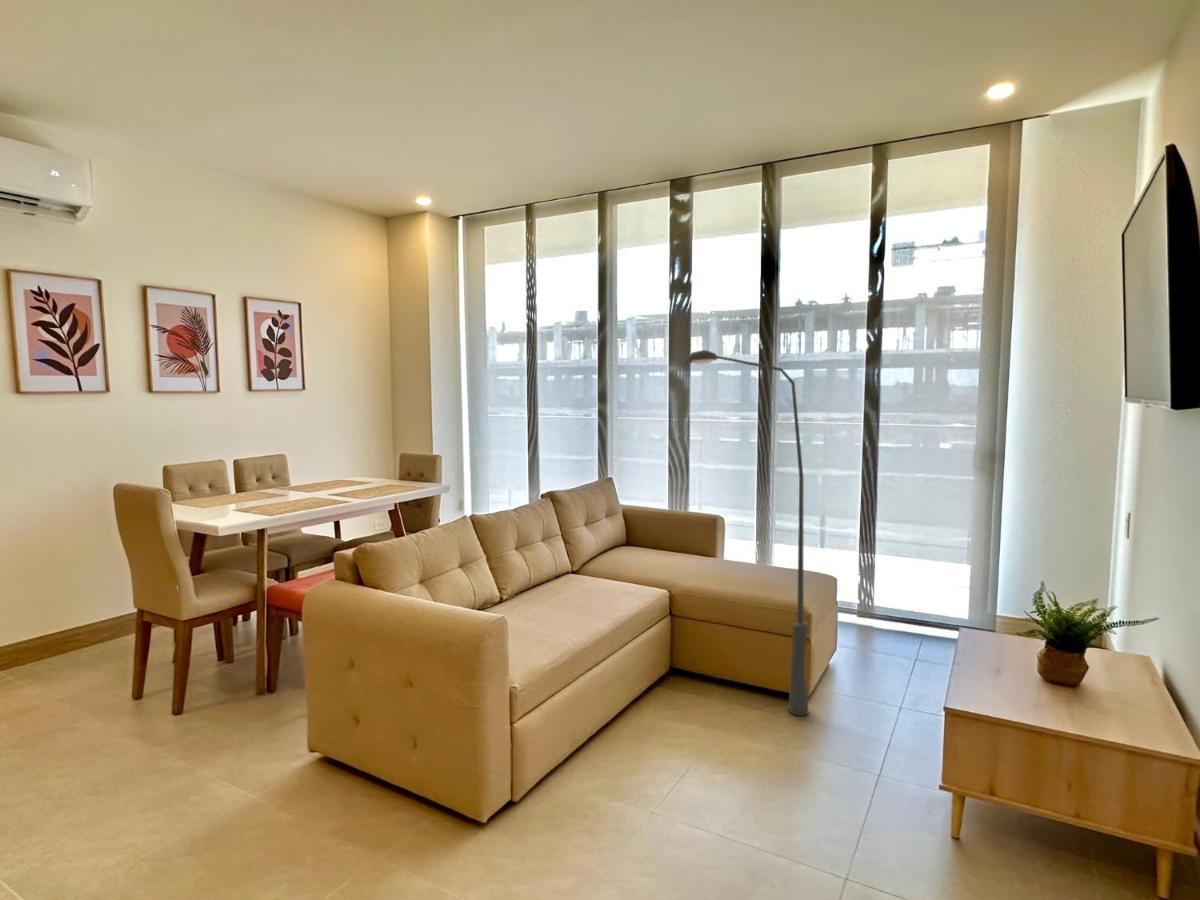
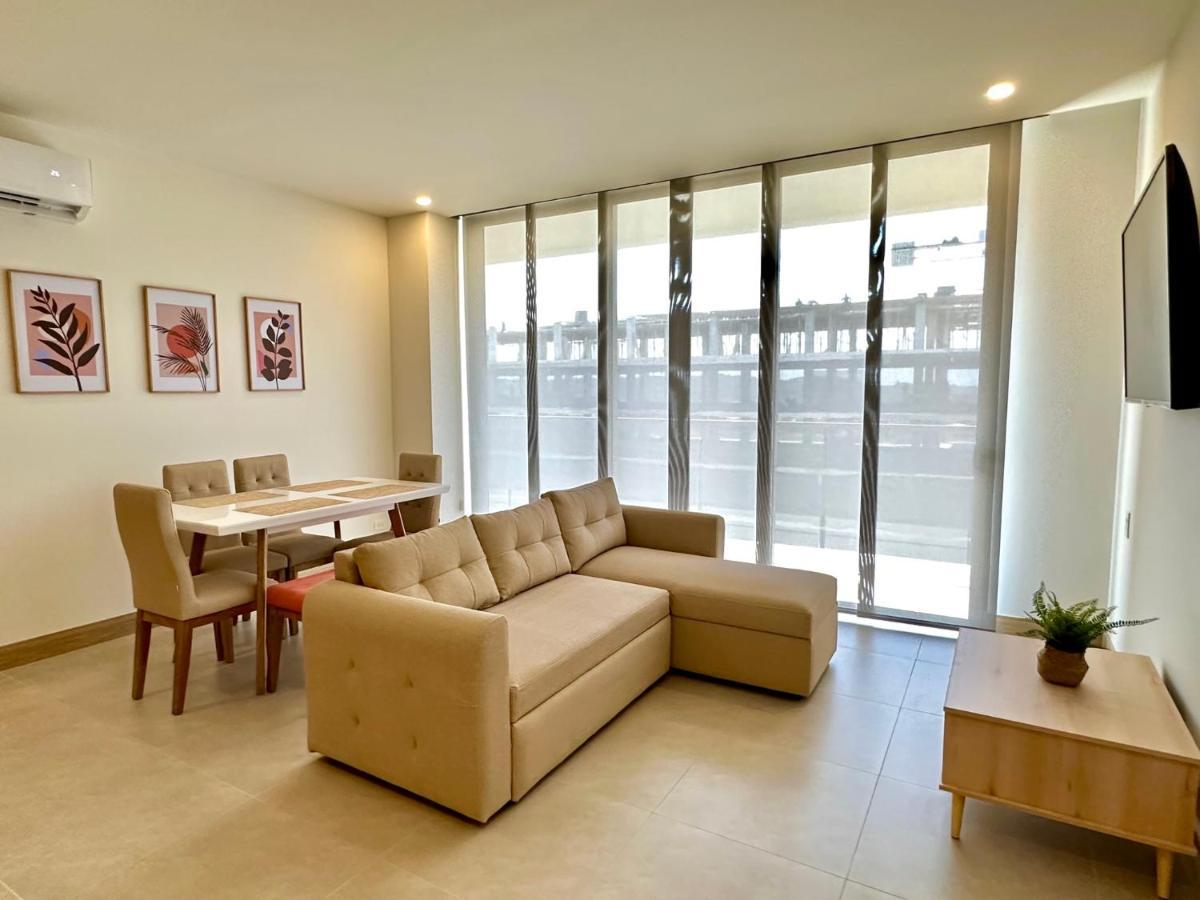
- floor lamp (798, 534)
